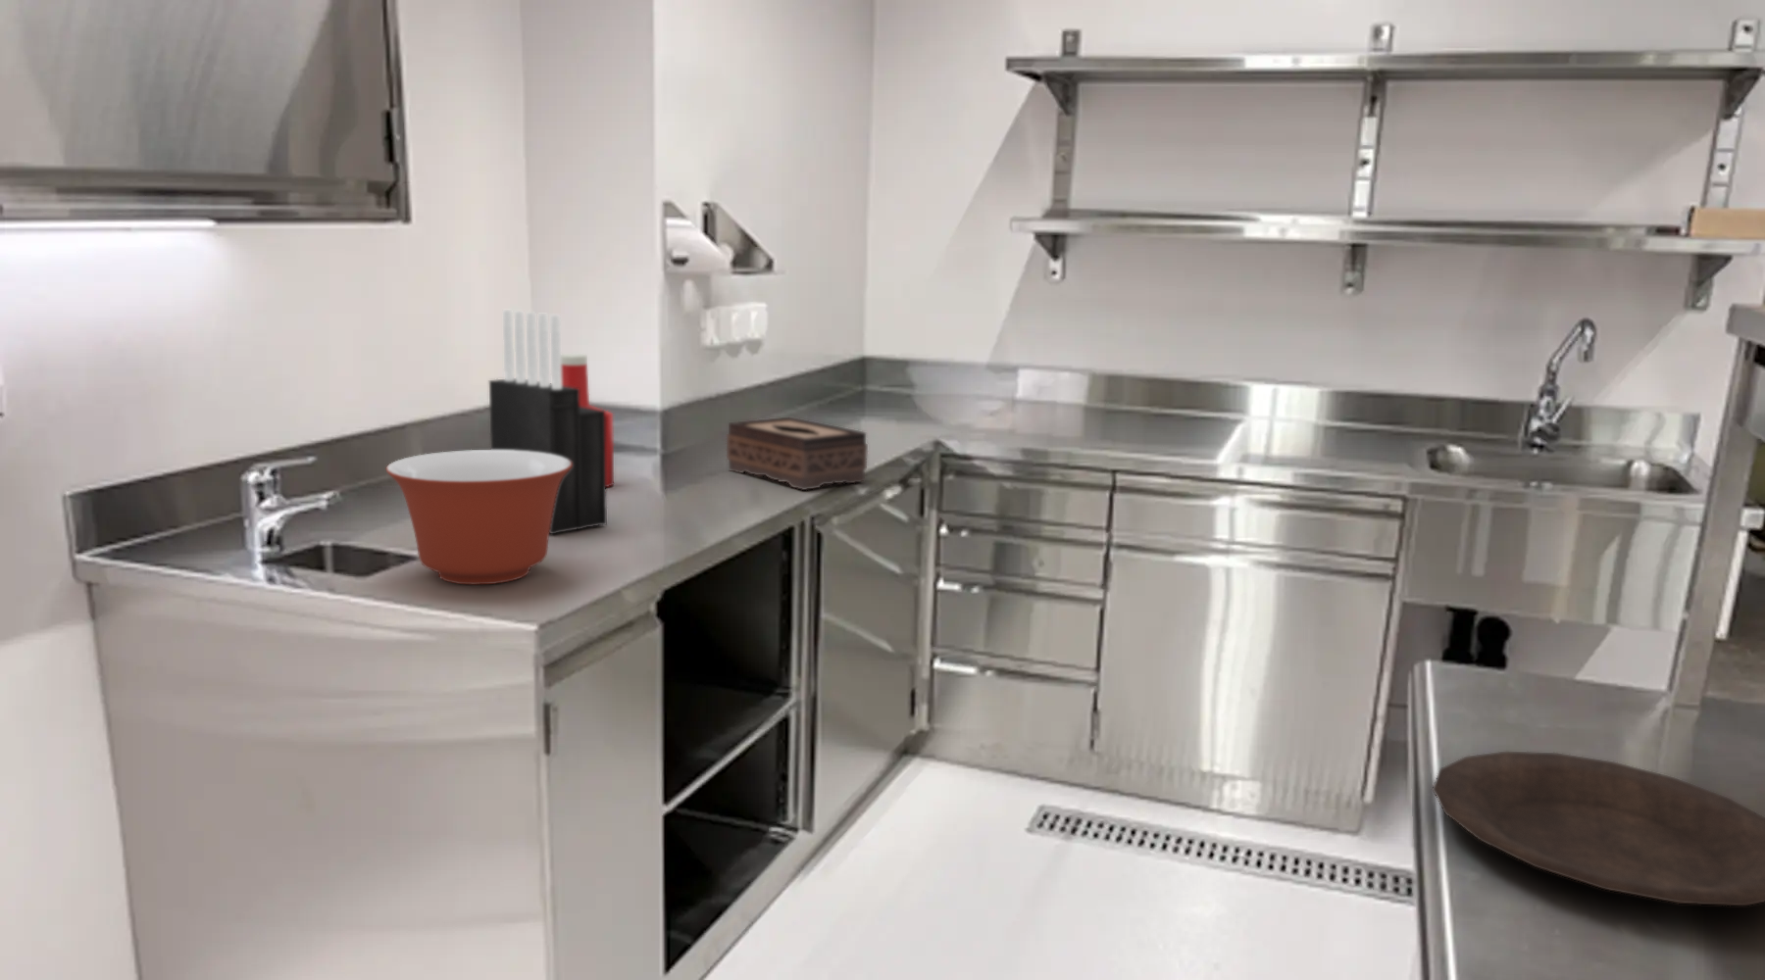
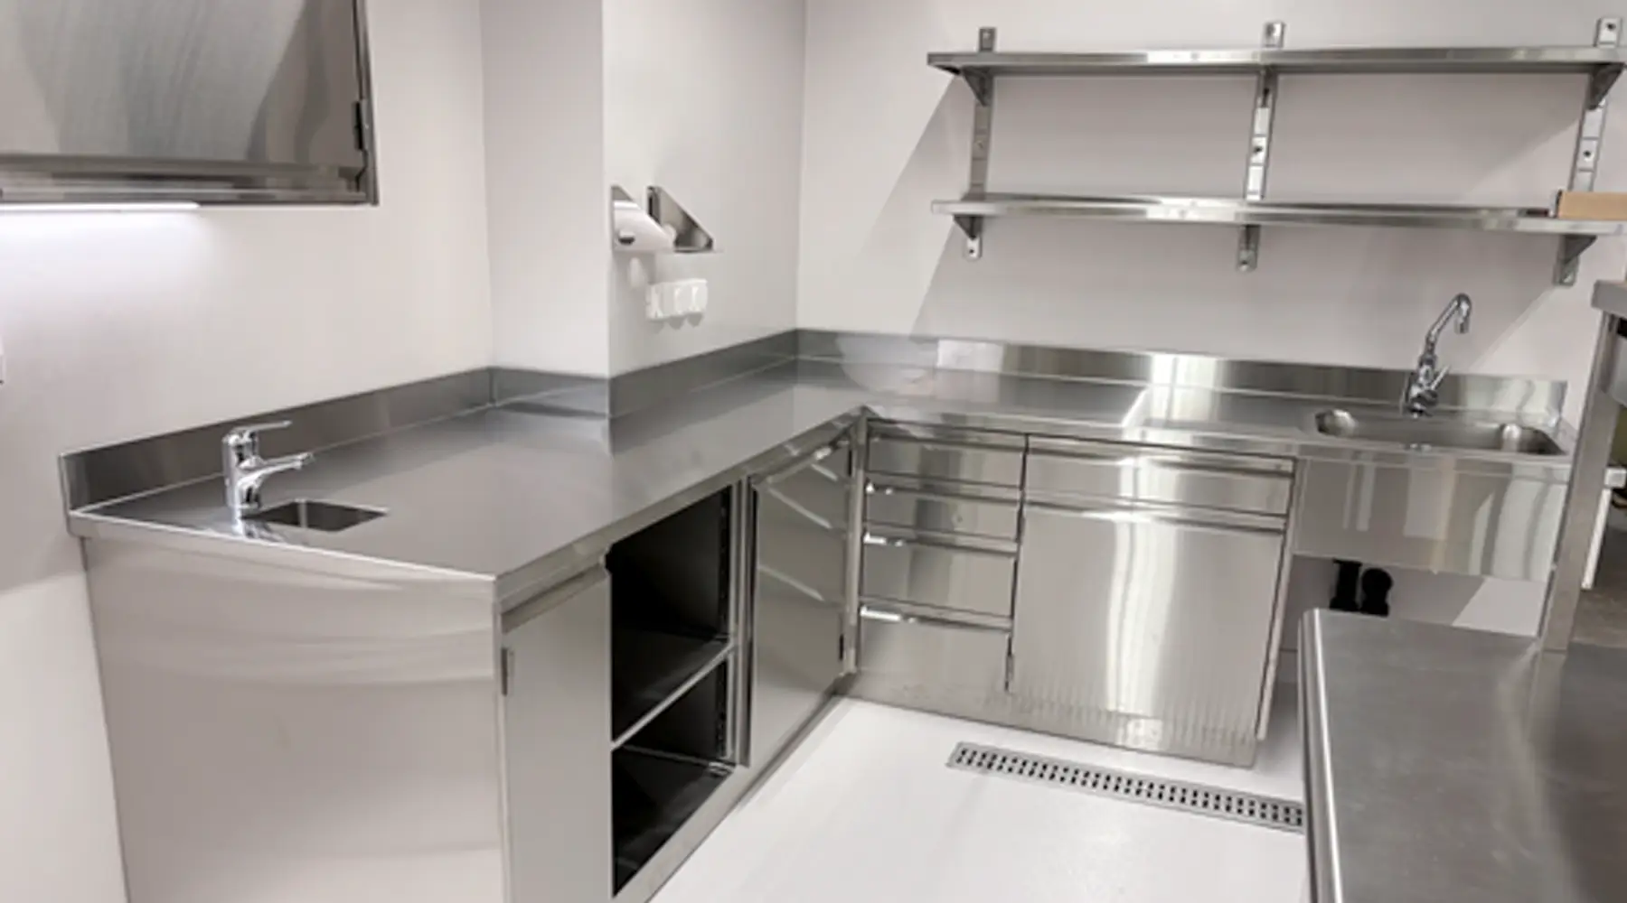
- knife block (553, 418)
- mixing bowl (483, 519)
- soap bottle (579, 406)
- plate (1608, 832)
- tissue box (796, 451)
